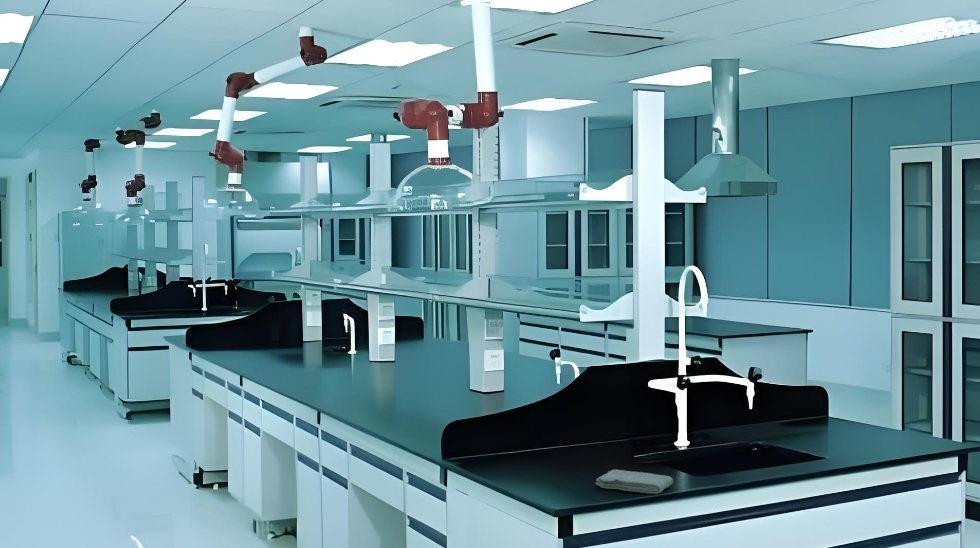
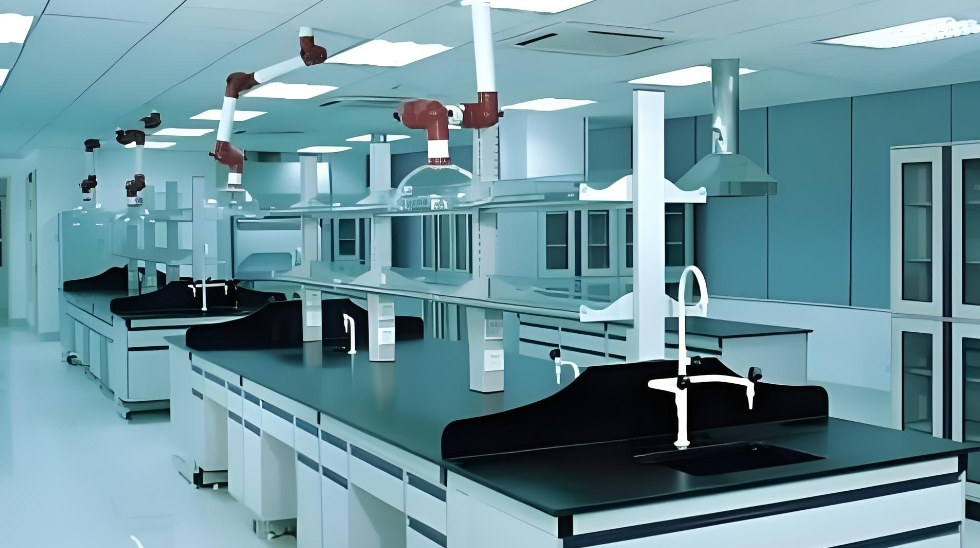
- washcloth (634, 480)
